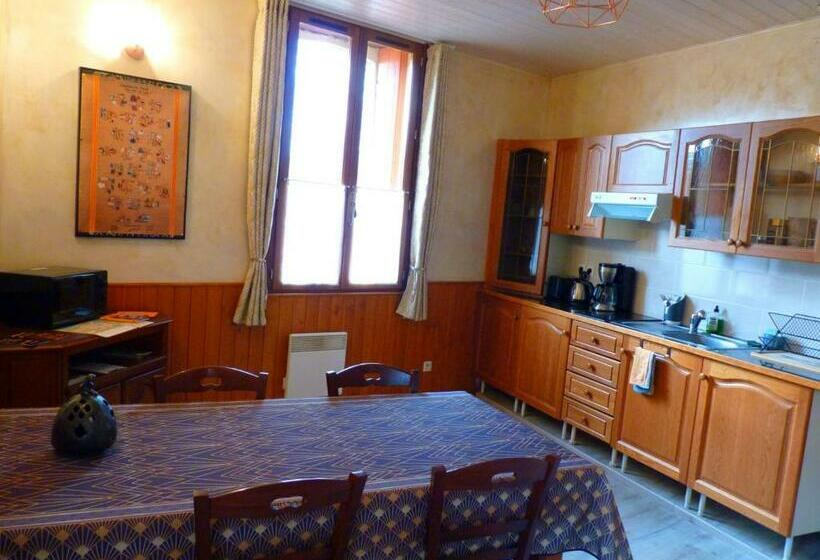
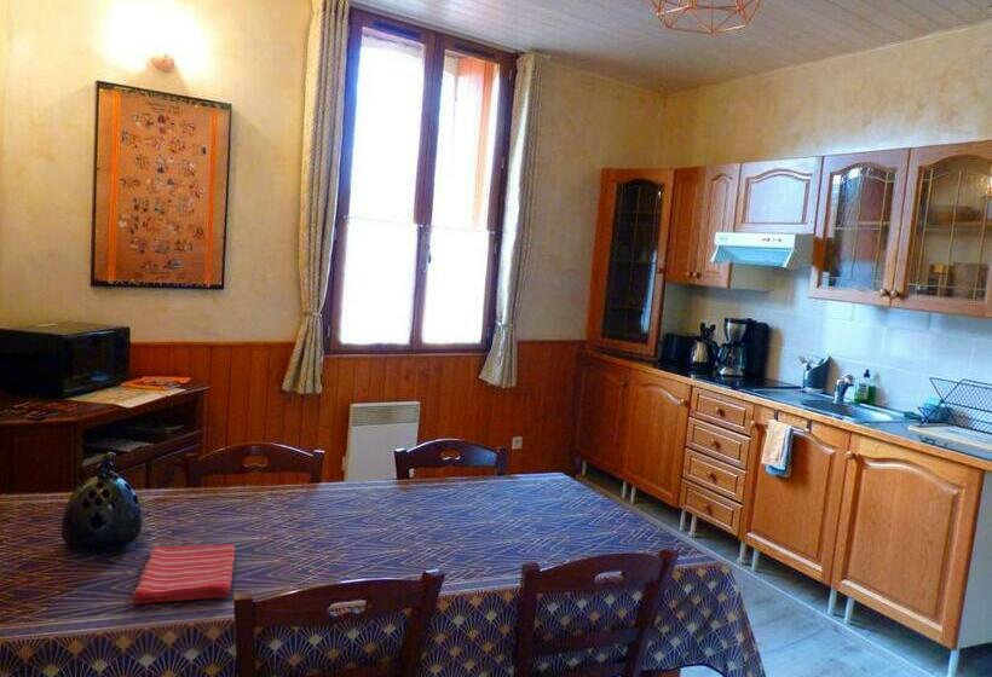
+ dish towel (188, 569)
